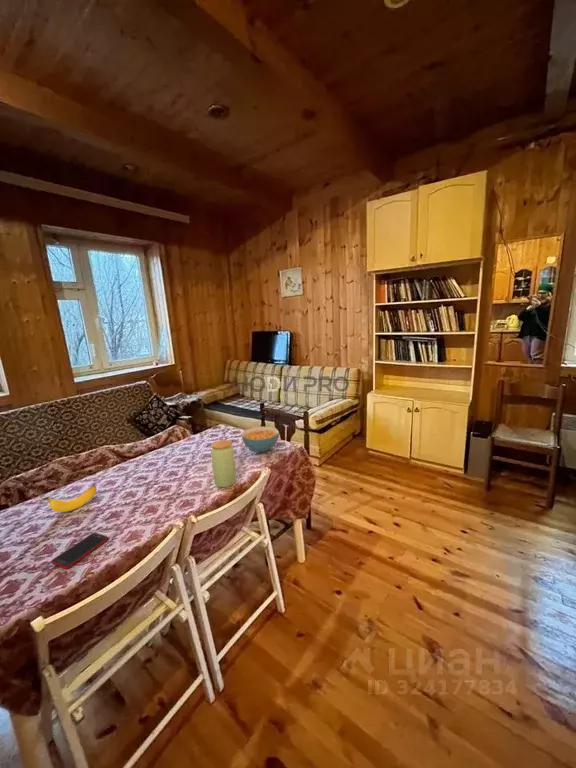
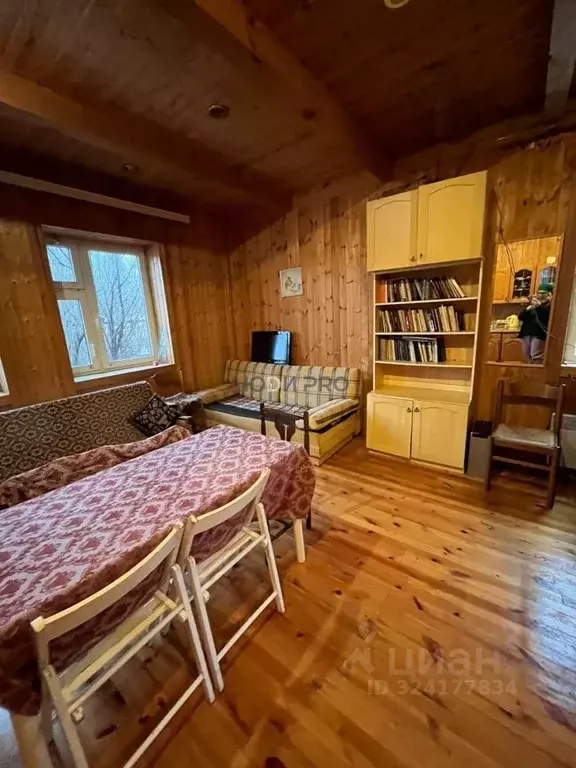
- banana (71, 500)
- cell phone (81, 549)
- jar (223, 463)
- cereal bowl (260, 441)
